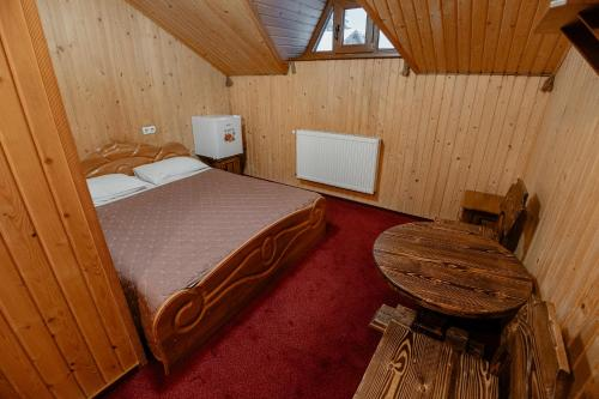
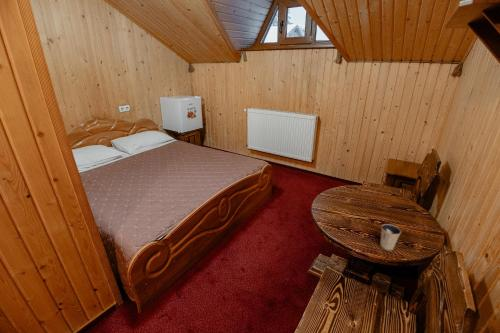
+ dixie cup (388, 238)
